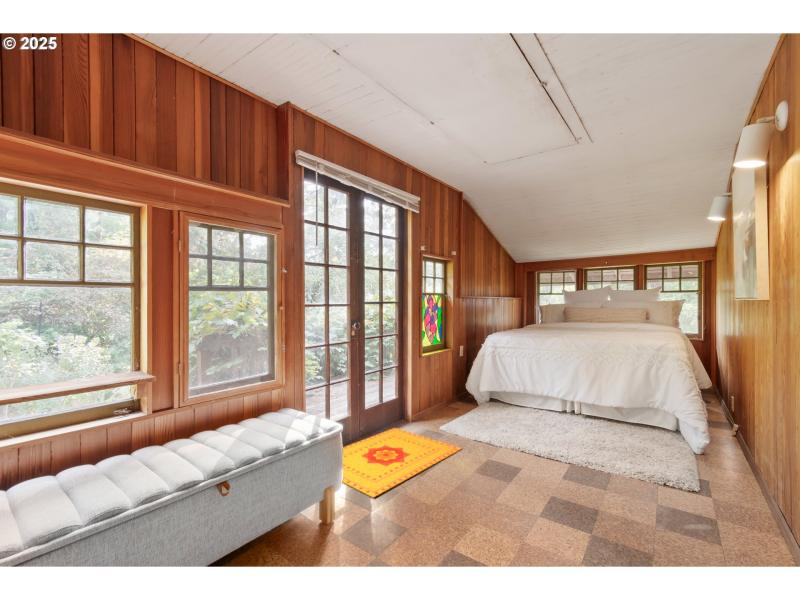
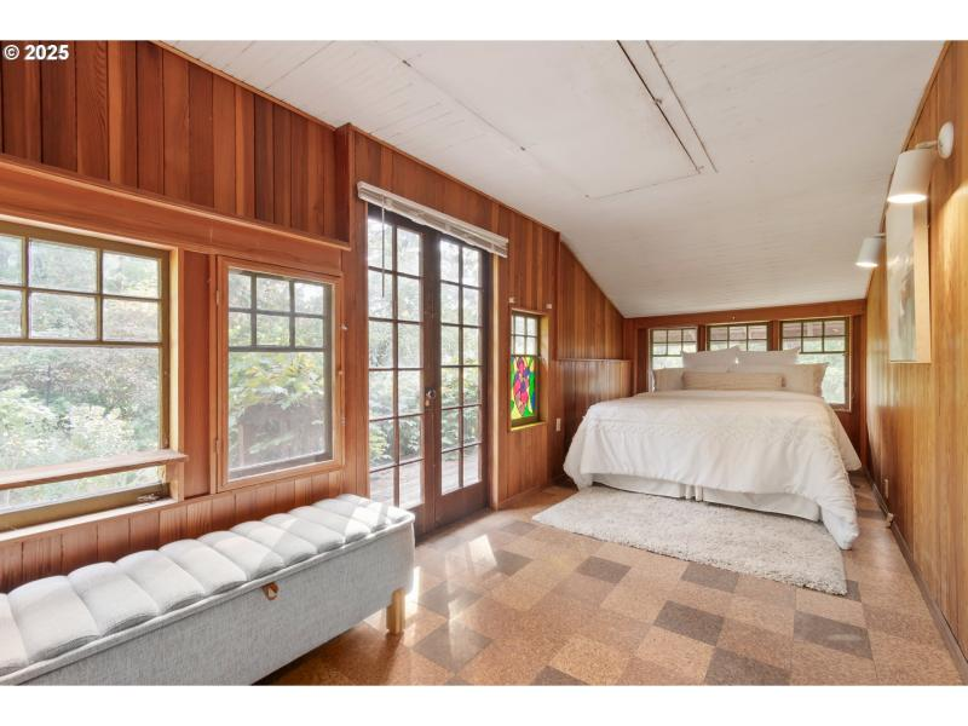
- doormat (386, 455)
